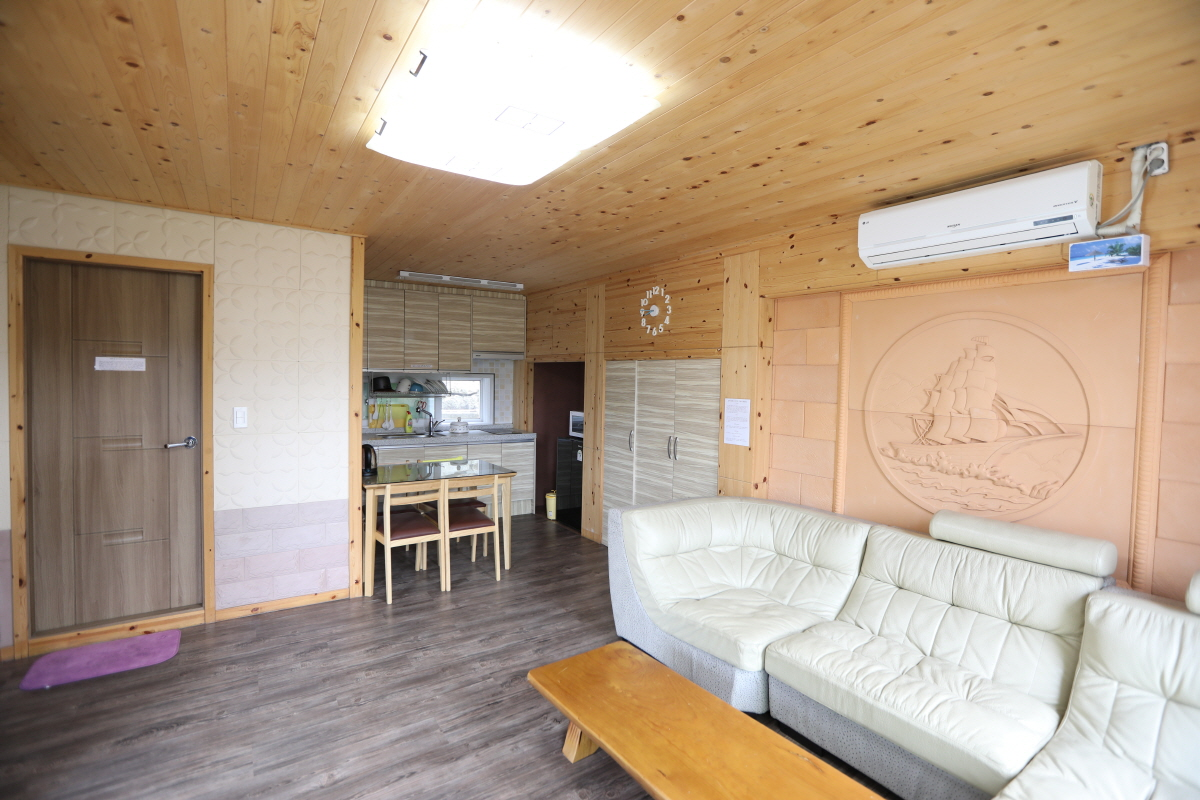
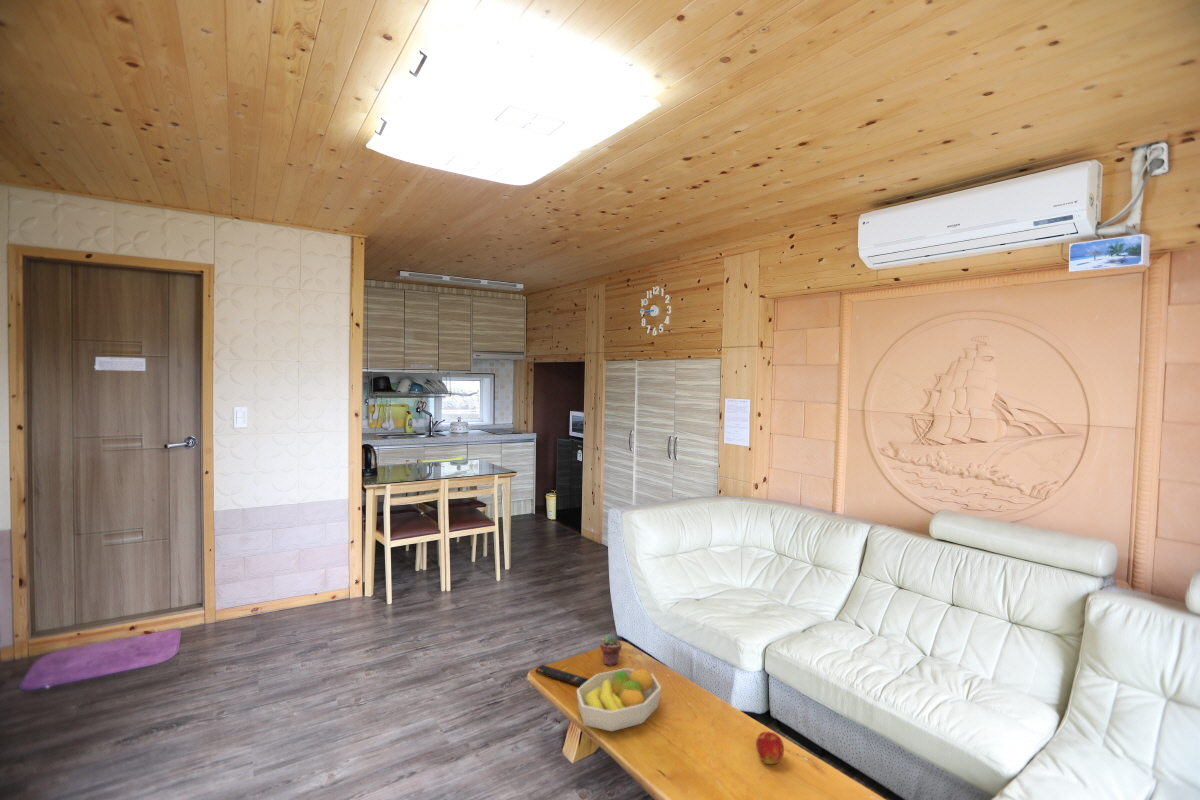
+ potted succulent (610, 648)
+ fruit bowl (618, 695)
+ apple (769, 748)
+ remote control (562, 676)
